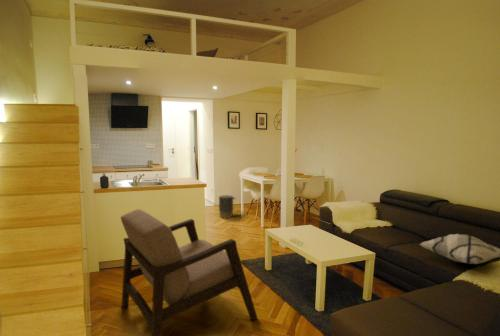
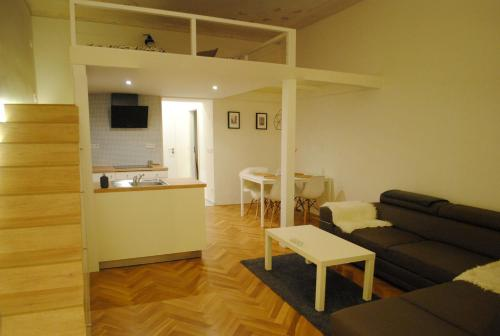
- armchair (185, 262)
- decorative pillow (462, 248)
- trash can (227, 205)
